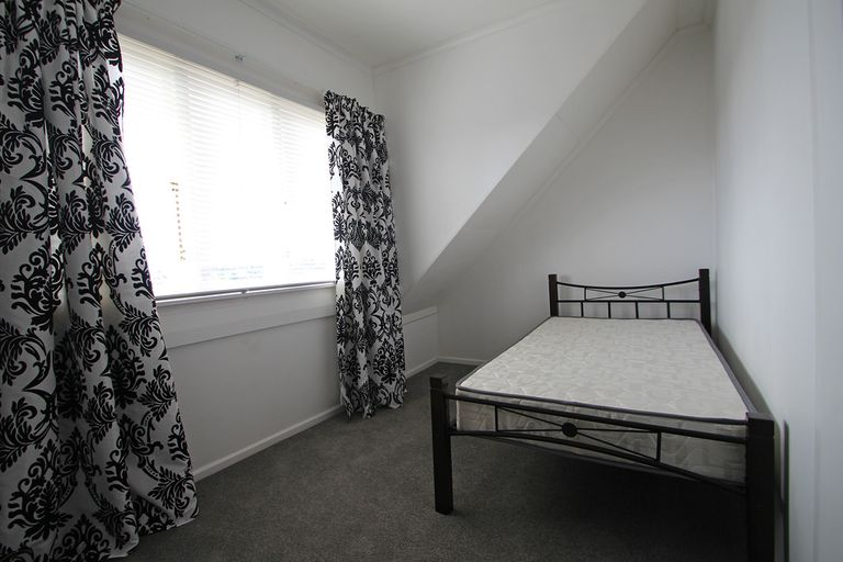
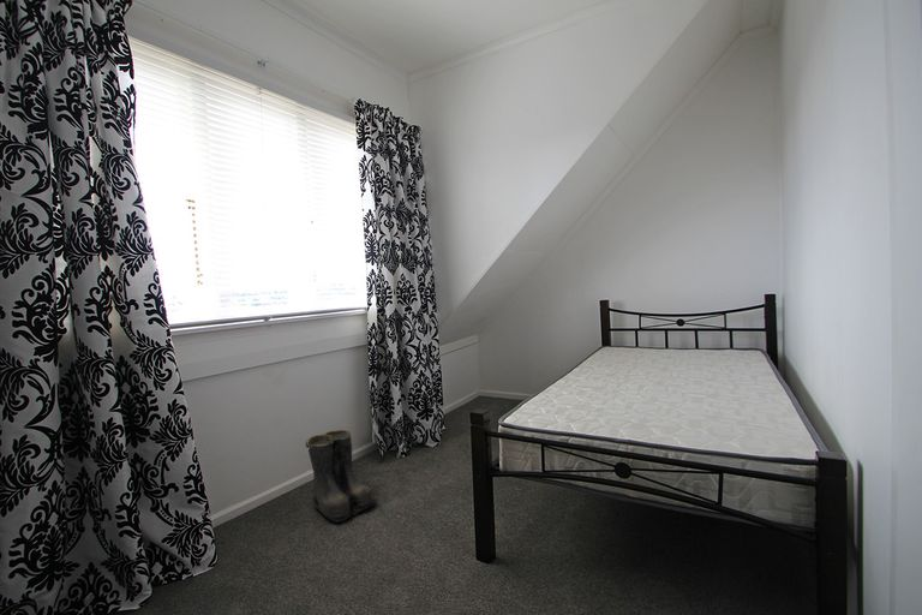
+ boots (339, 471)
